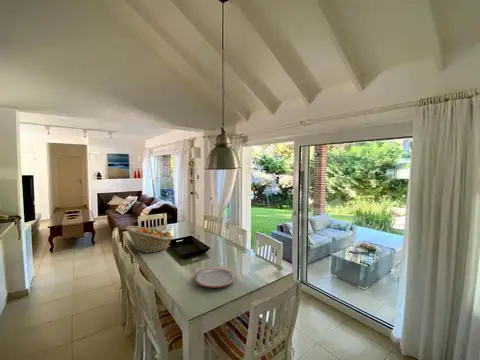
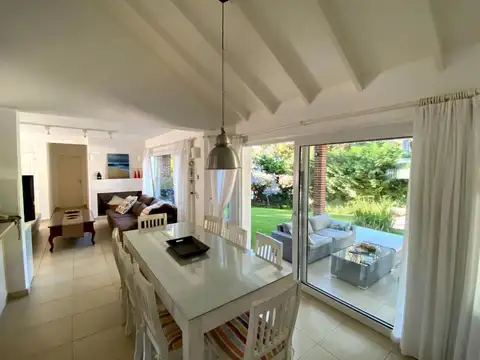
- fruit basket (149, 236)
- plate (215, 277)
